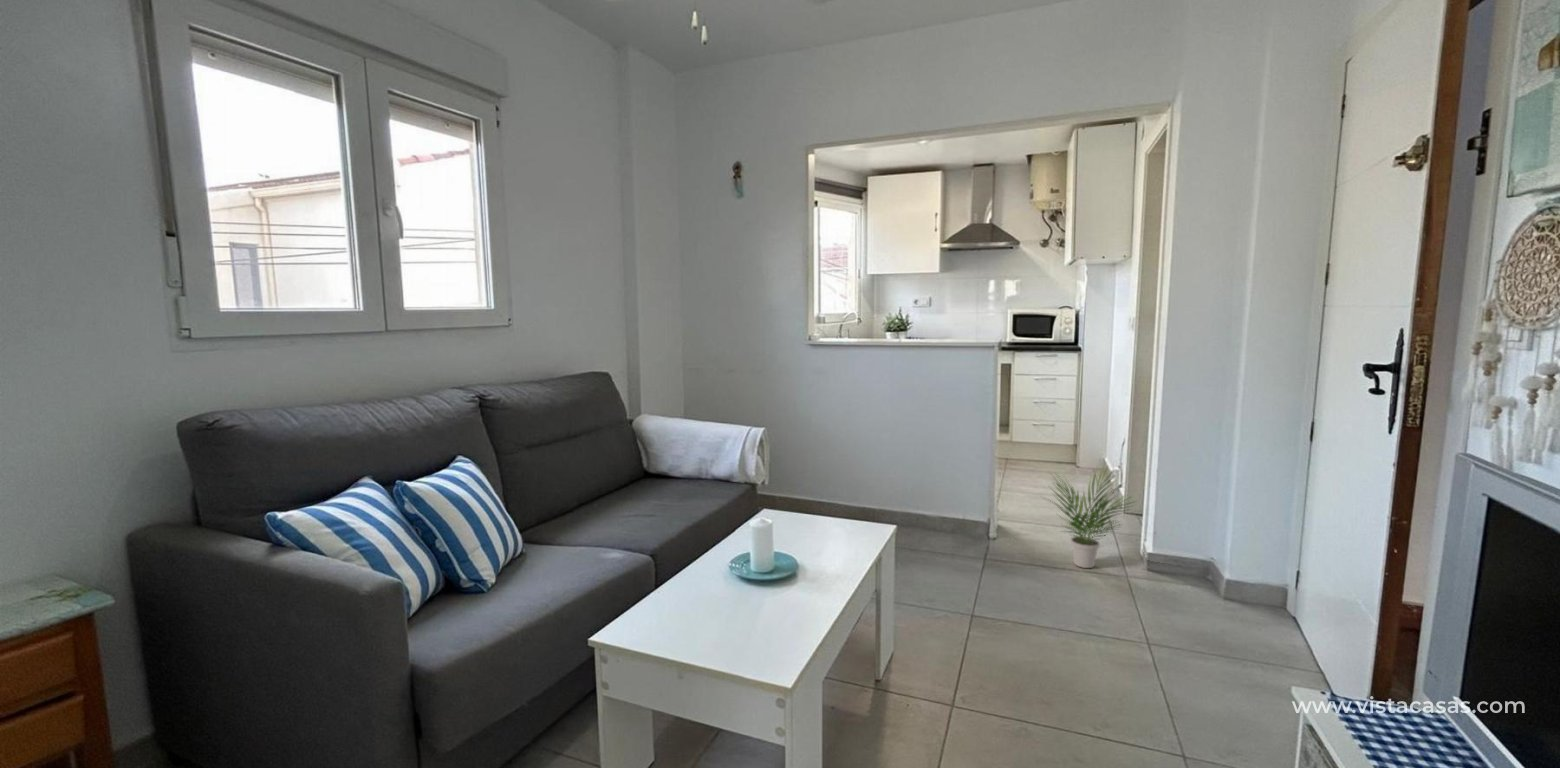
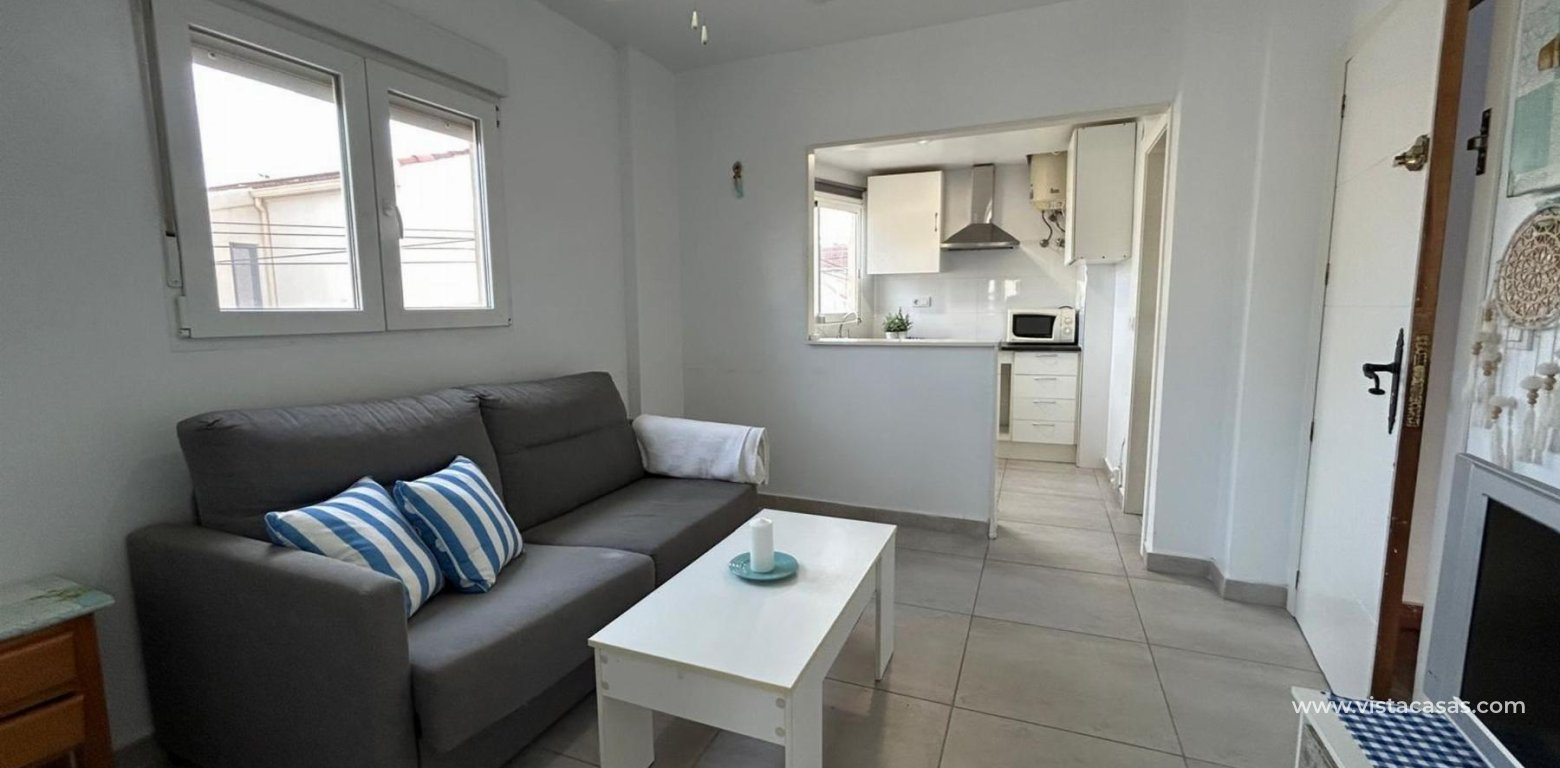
- potted plant (1085, 517)
